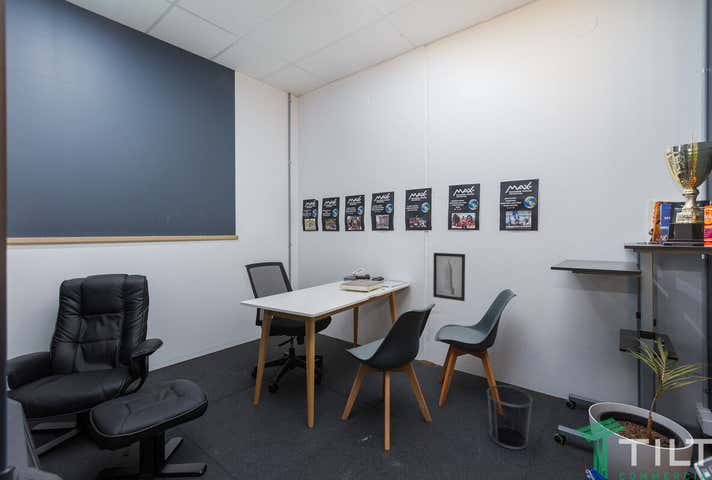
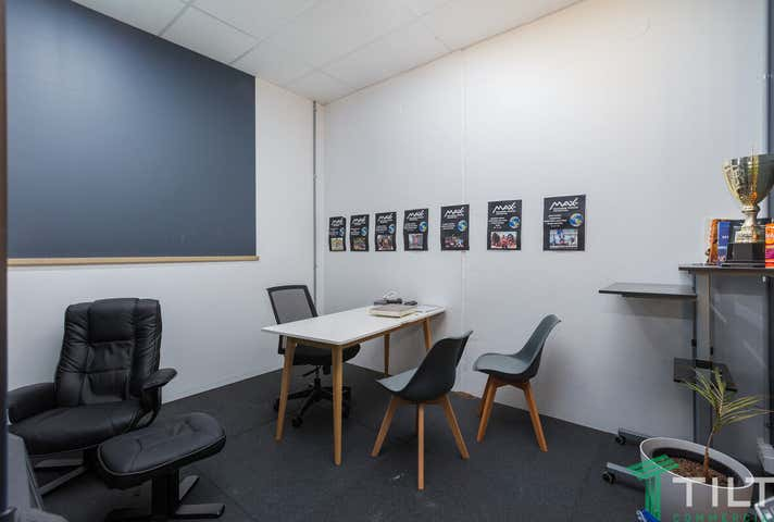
- wall art (448, 276)
- waste bin (508, 416)
